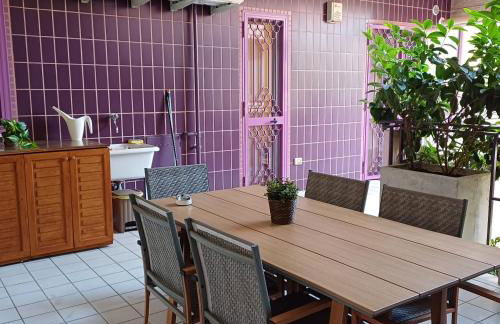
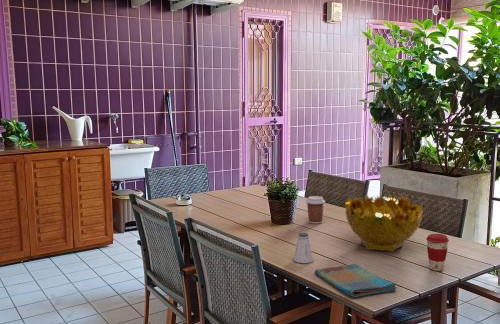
+ coffee cup (315, 209)
+ coffee cup (436, 252)
+ decorative bowl (382, 223)
+ dish towel (353, 278)
+ saltshaker (303, 246)
